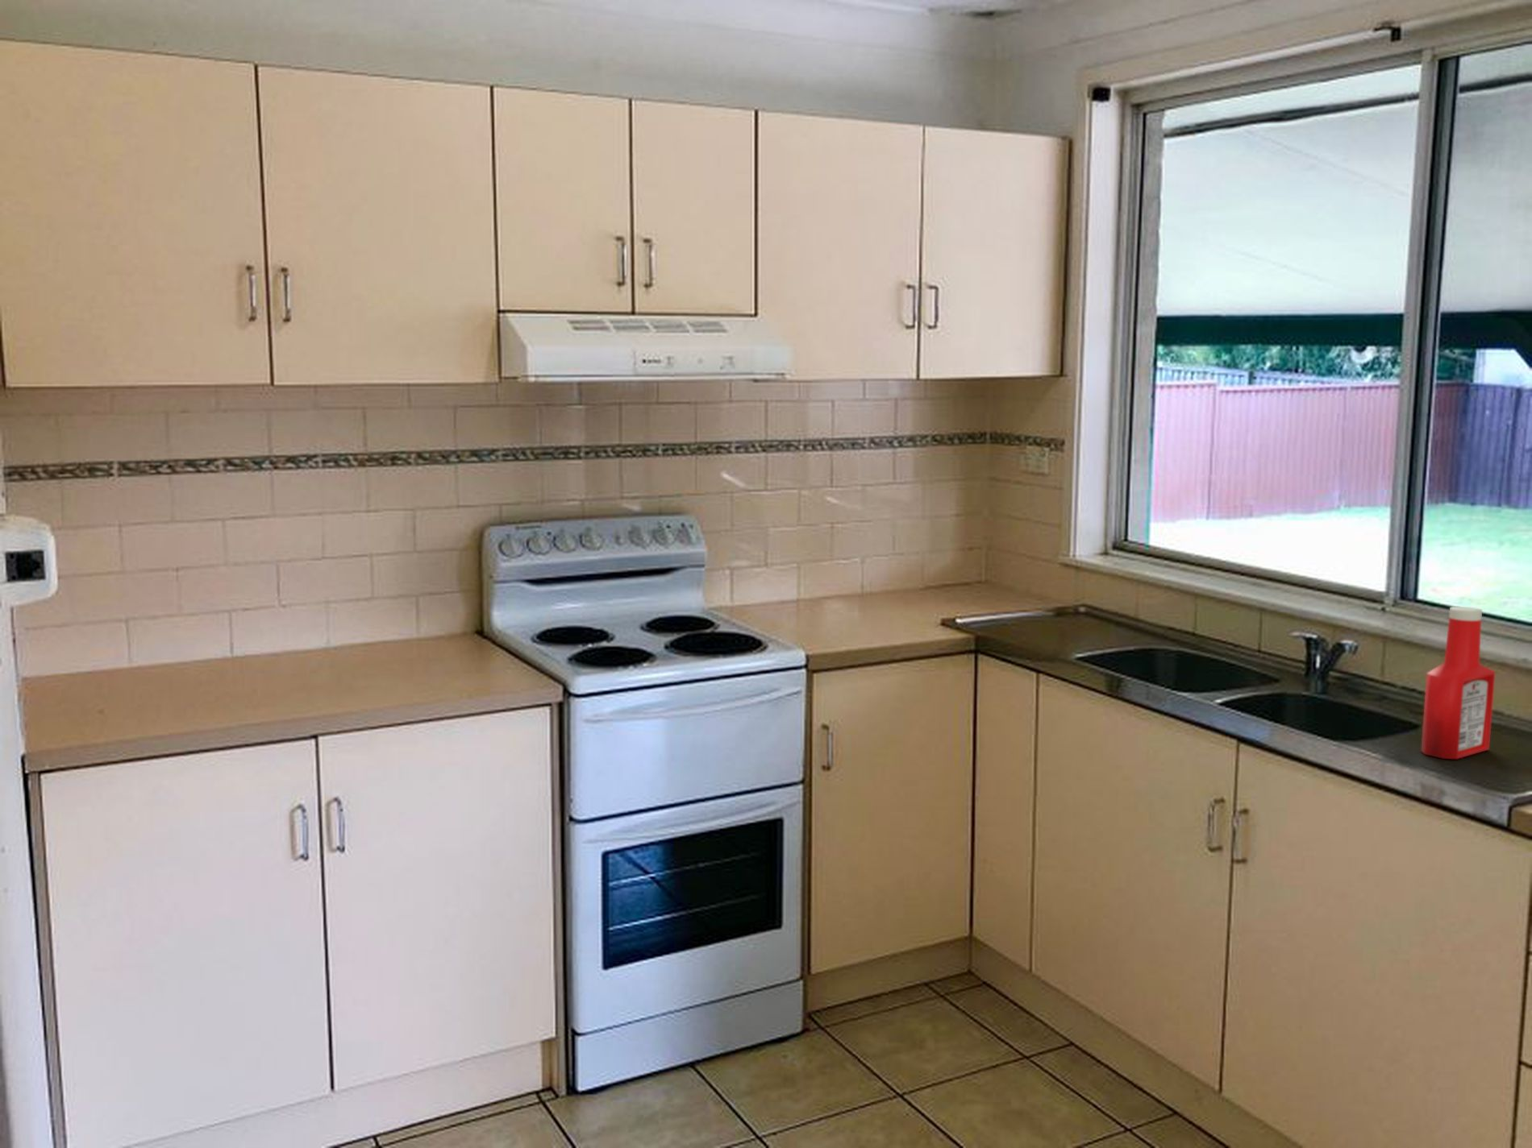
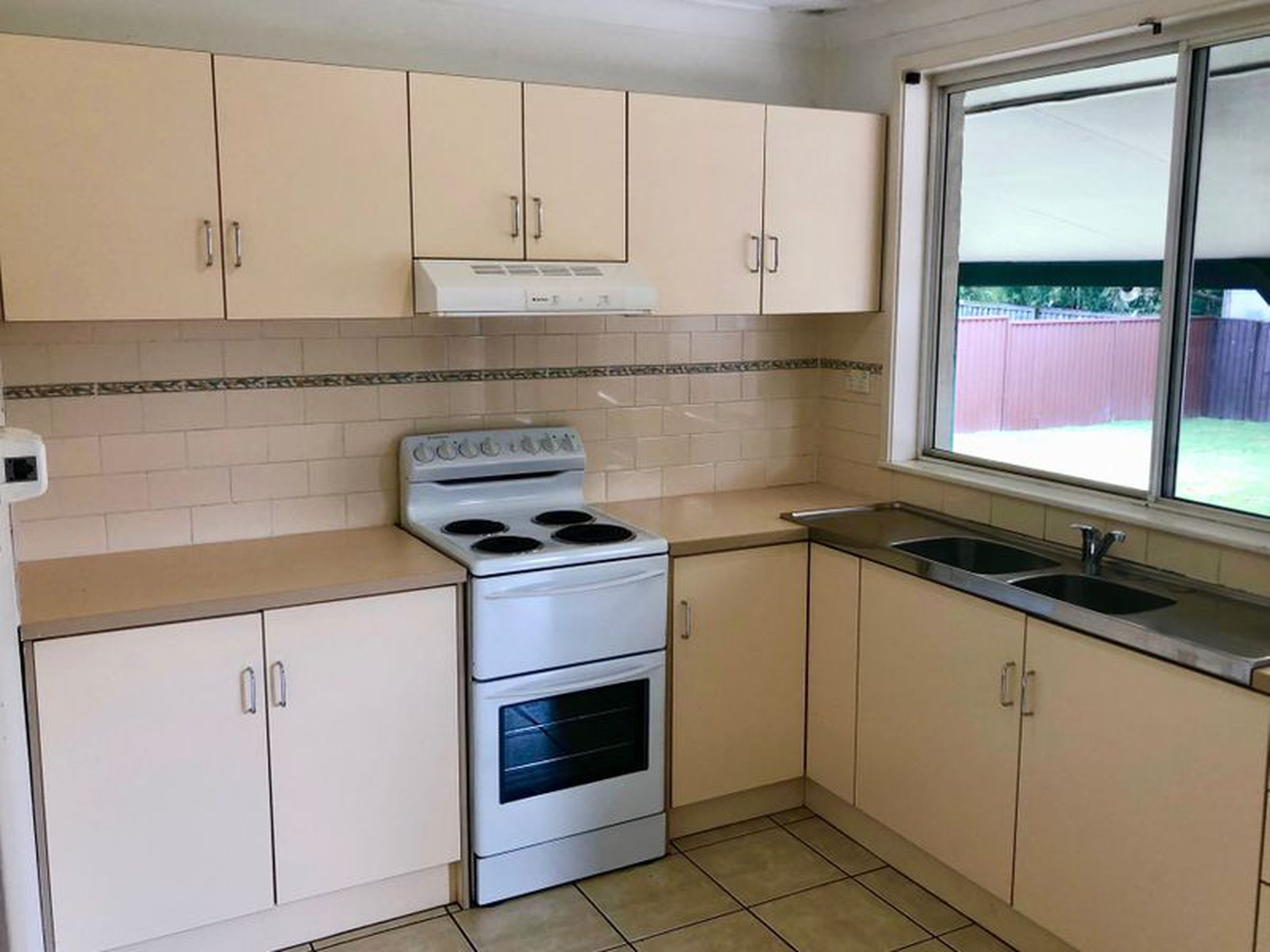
- soap bottle (1461, 680)
